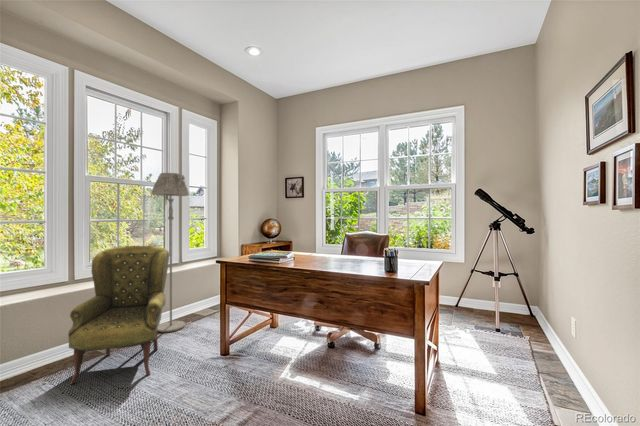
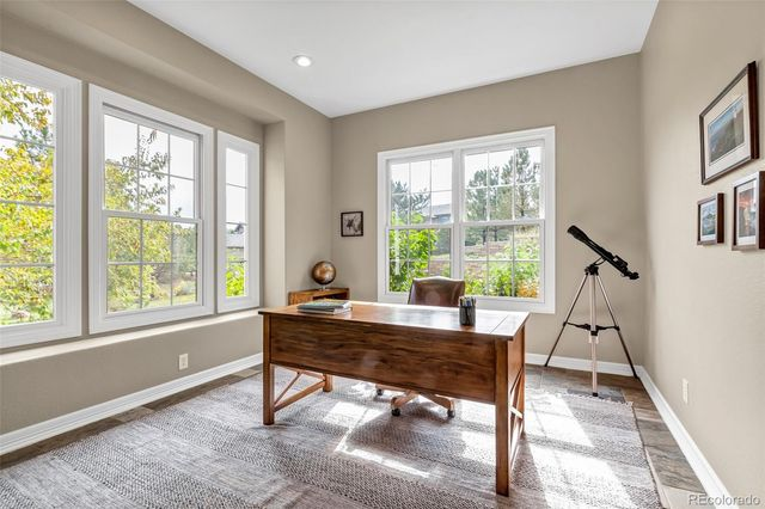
- floor lamp (170, 250)
- armchair (123, 306)
